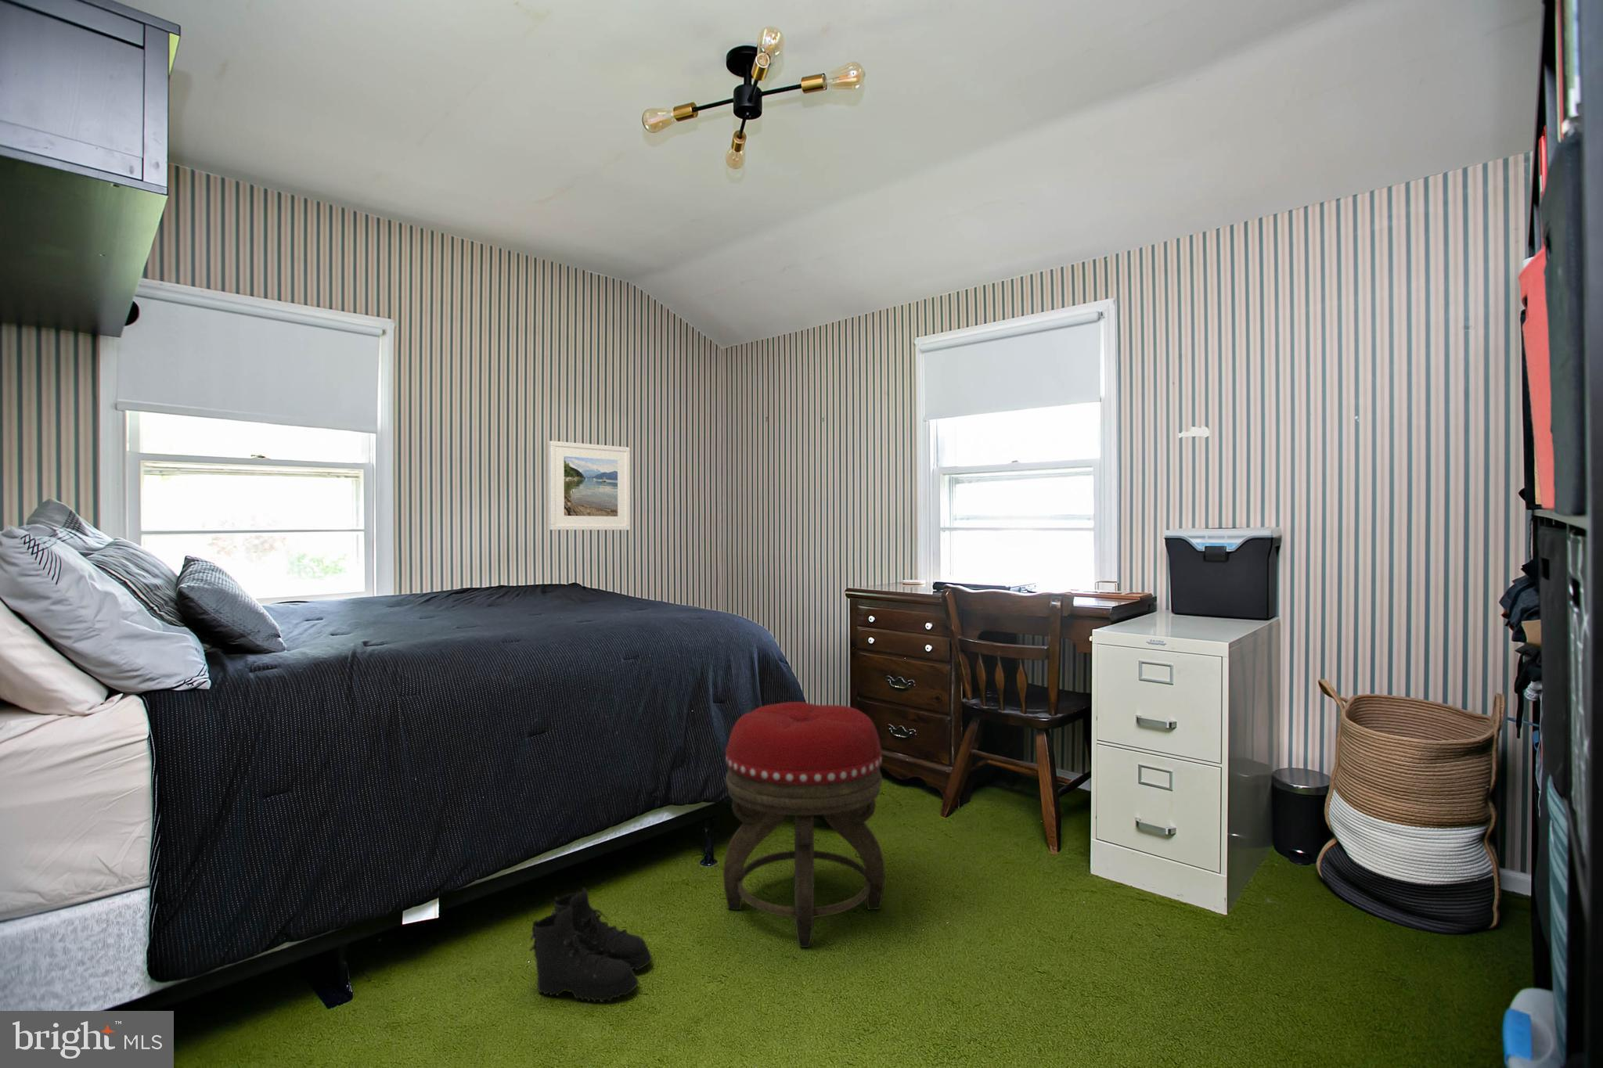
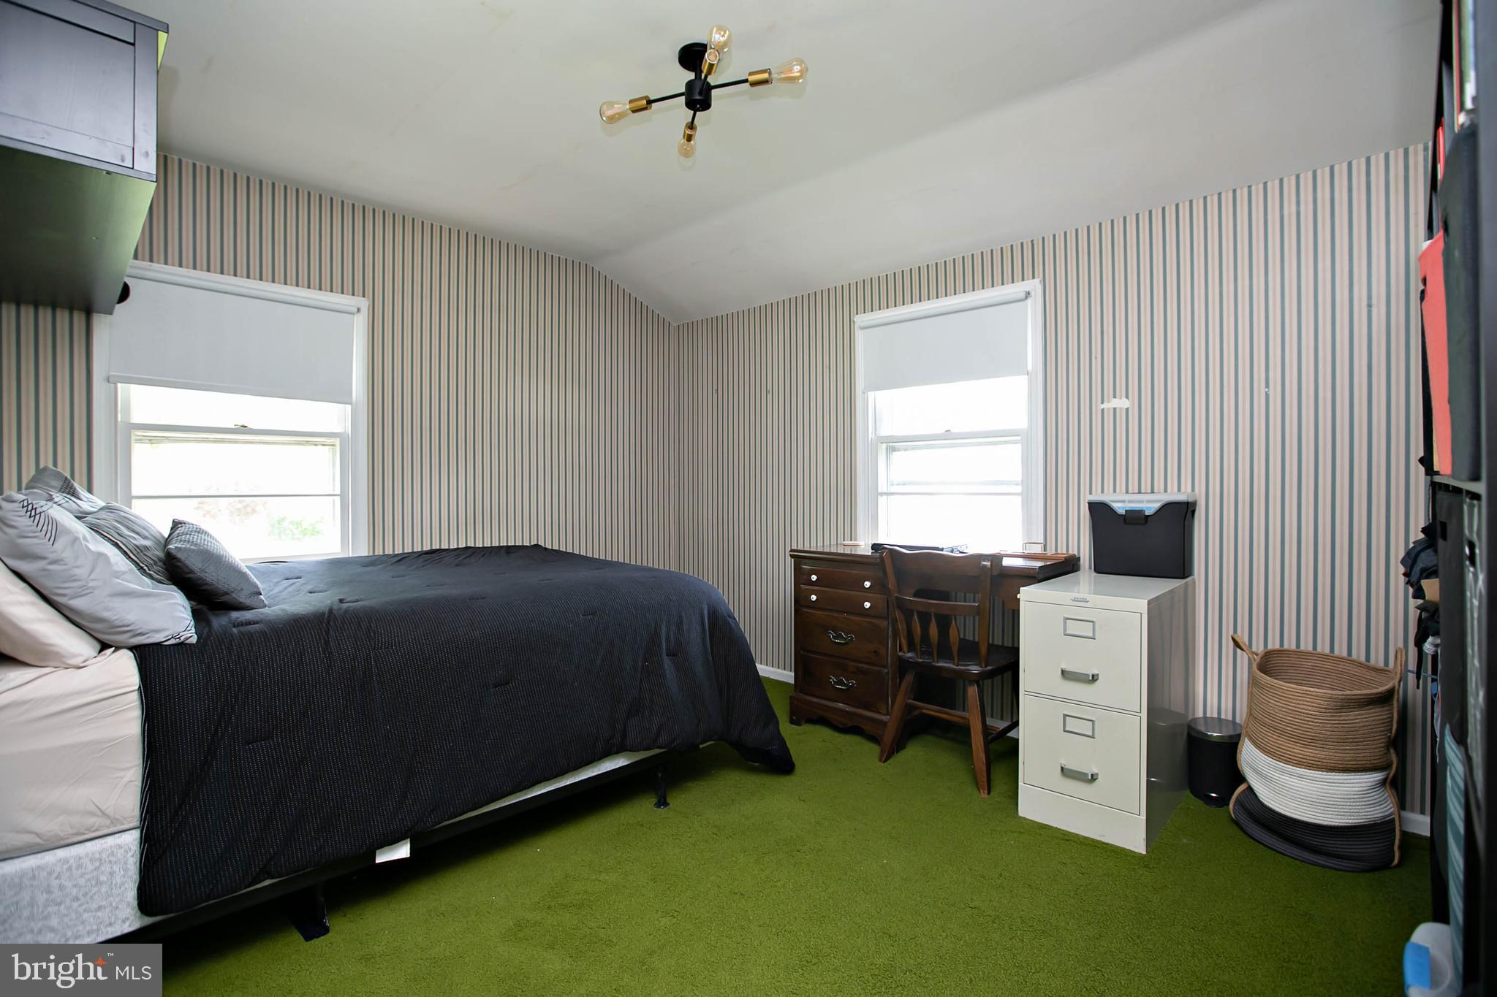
- boots (592, 937)
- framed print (591, 486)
- footstool (803, 809)
